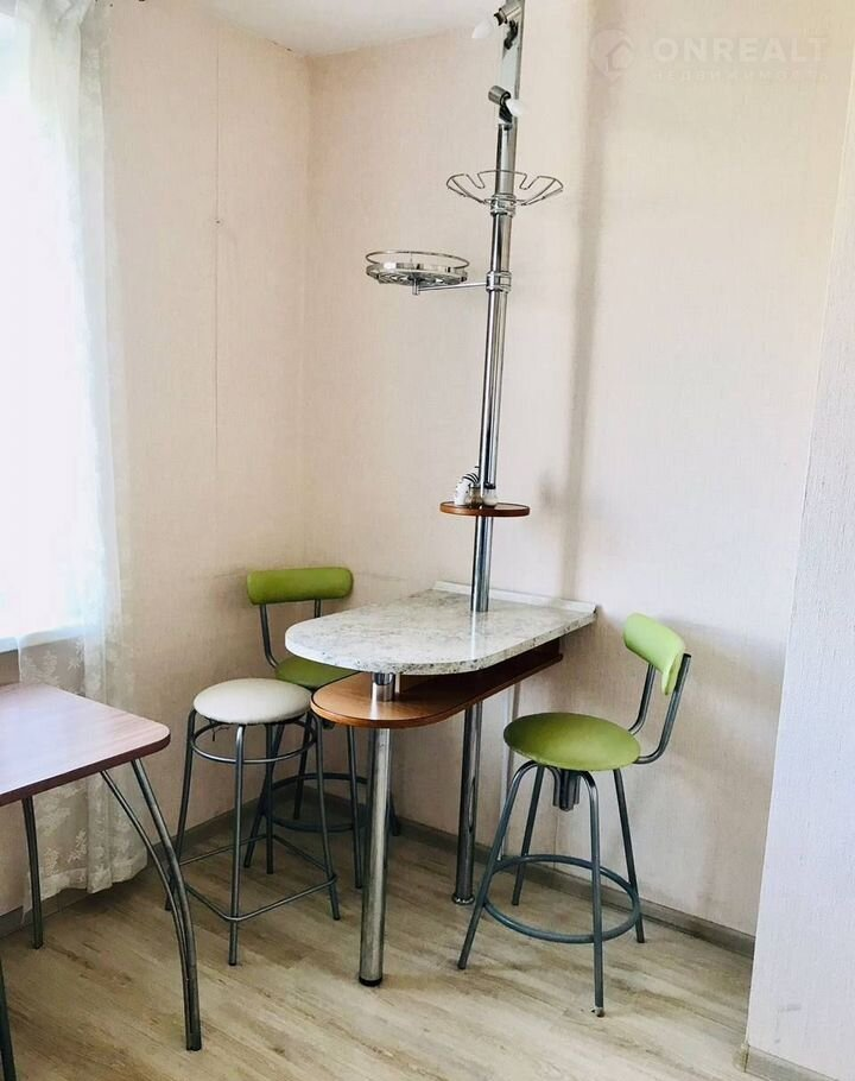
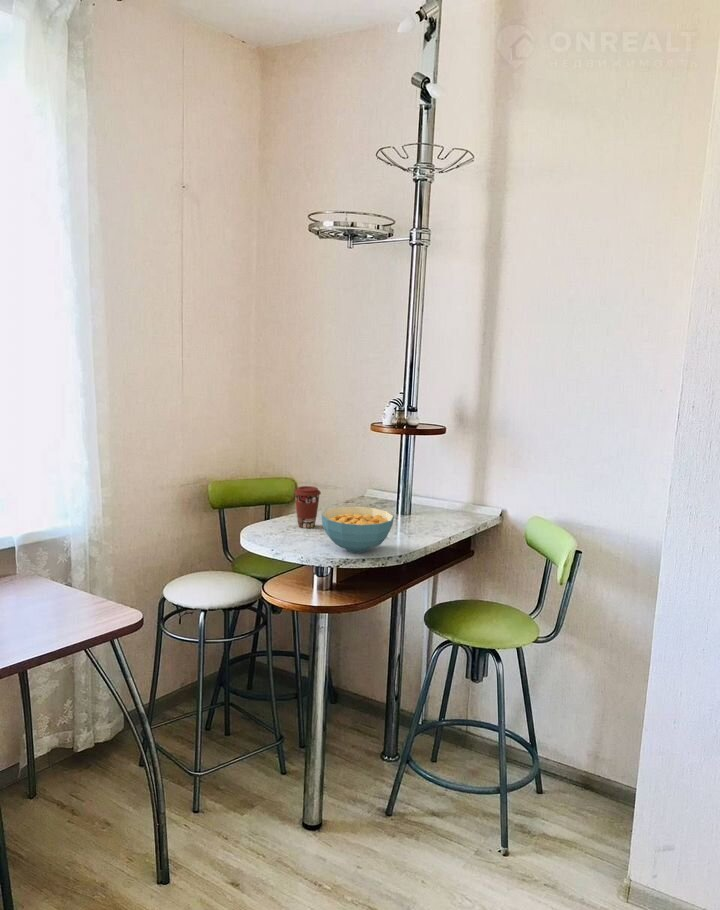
+ coffee cup (307, 507)
+ cereal bowl (357, 532)
